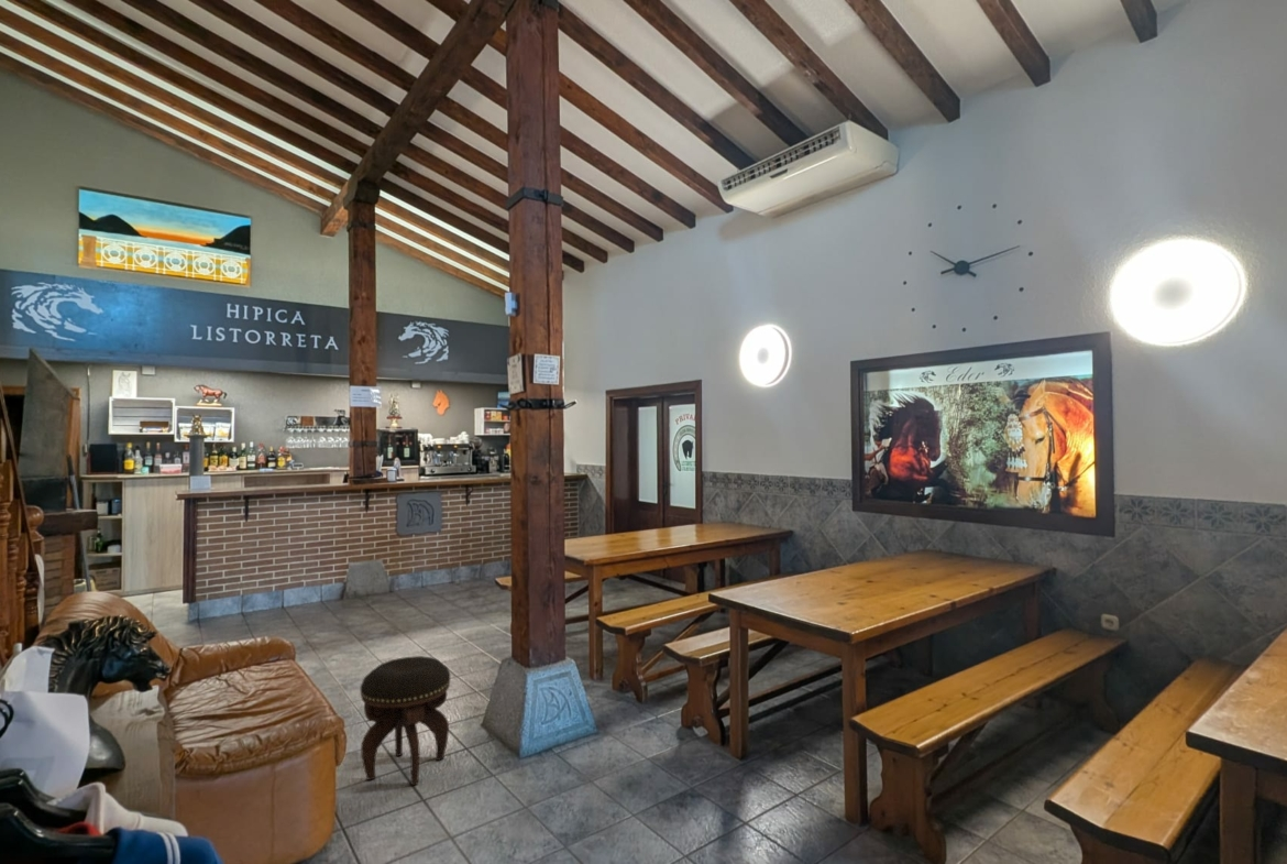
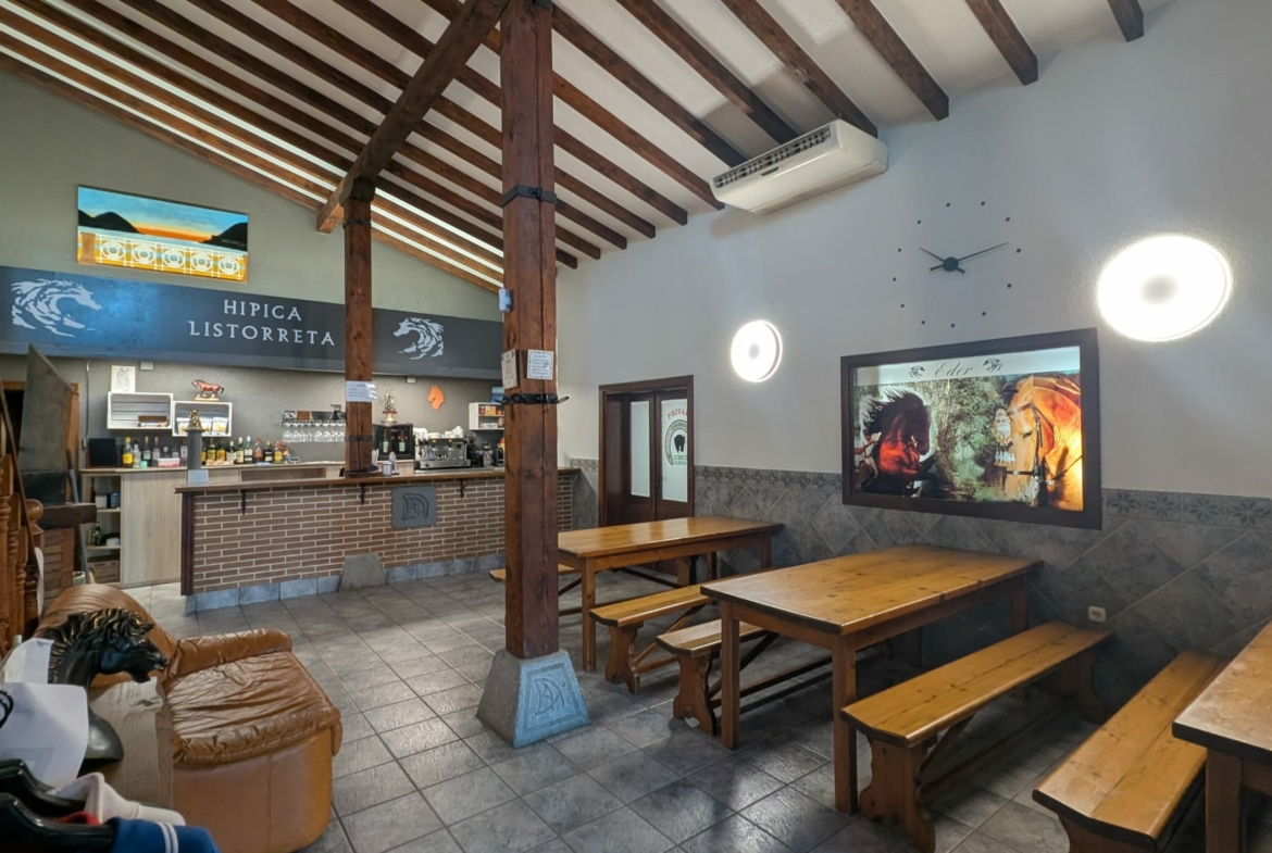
- footstool (406, 717)
